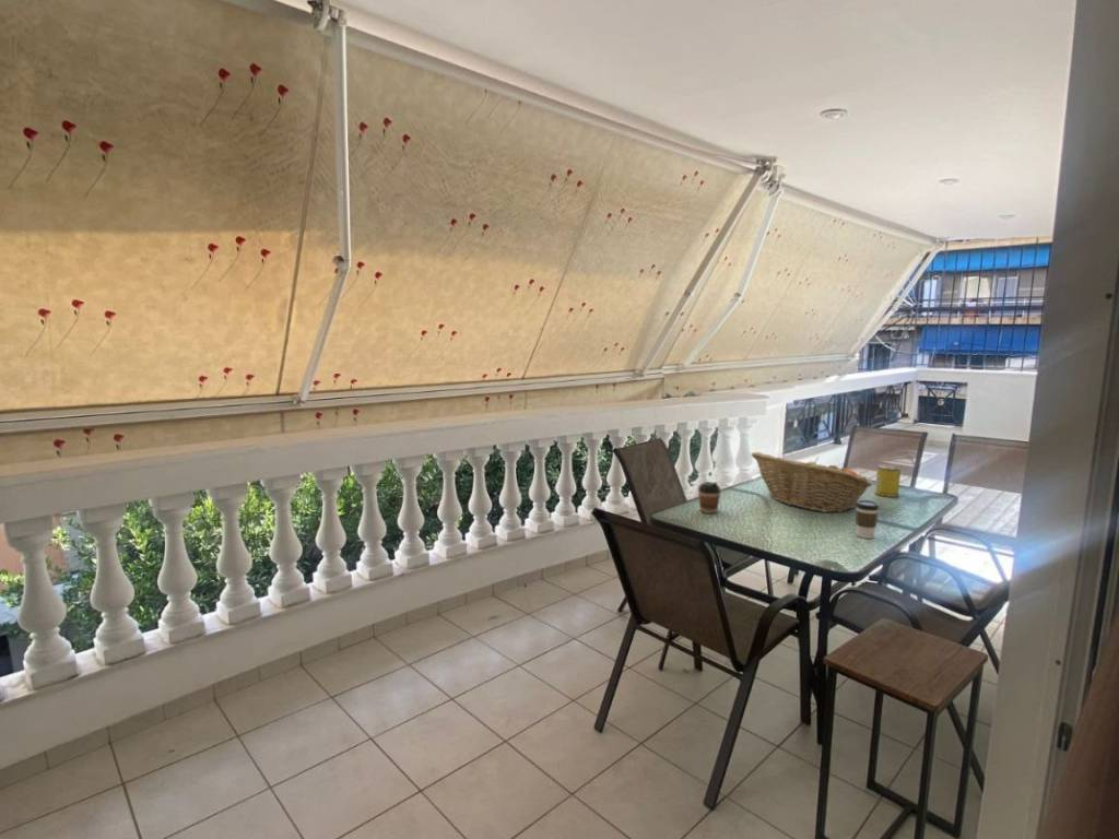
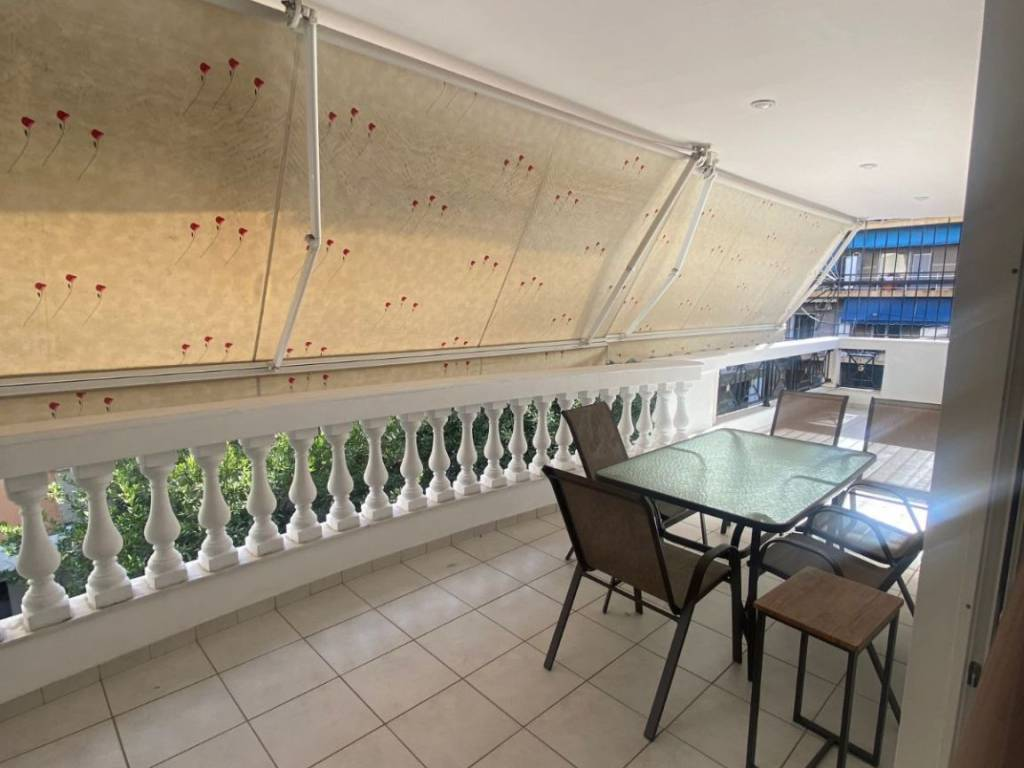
- fruit basket (808, 476)
- coffee cup (708, 496)
- beverage can (887, 480)
- coffee cup (865, 519)
